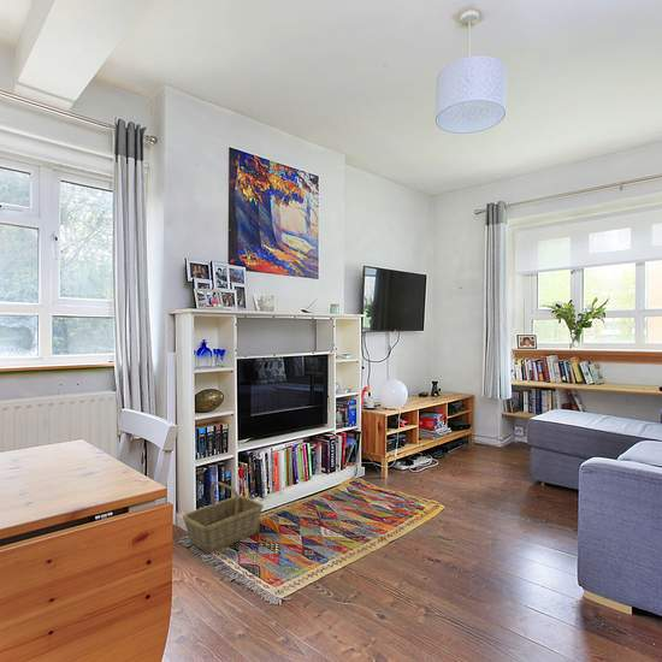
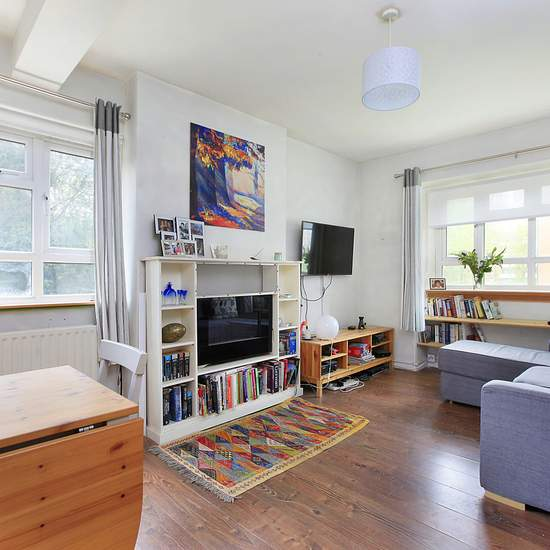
- basket (224, 510)
